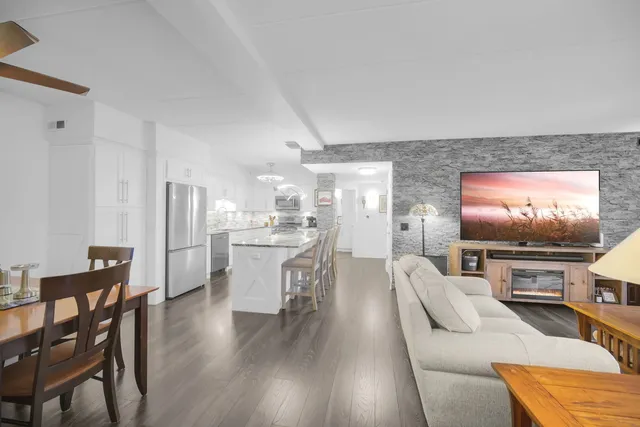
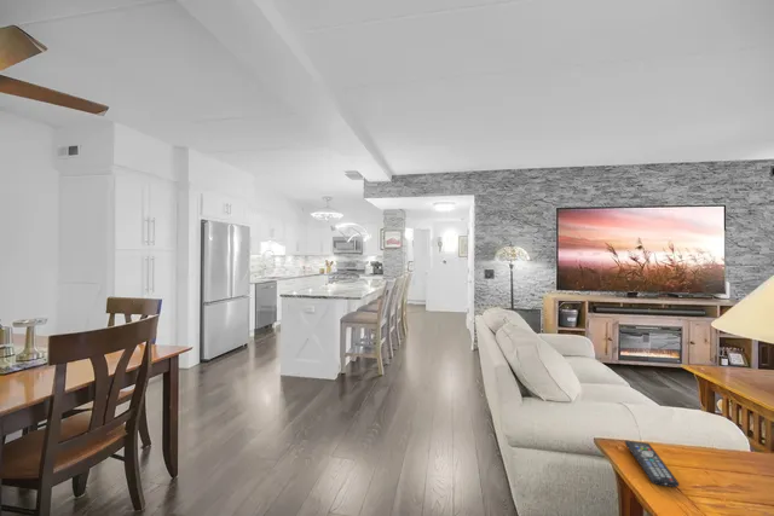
+ remote control (648, 460)
